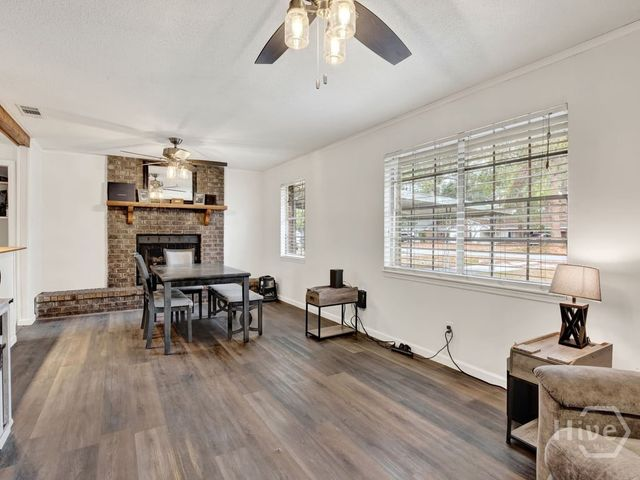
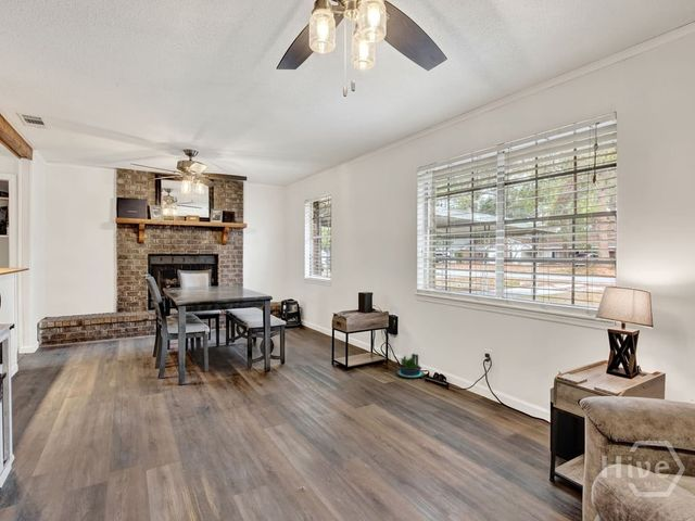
+ potted plant (410, 365)
